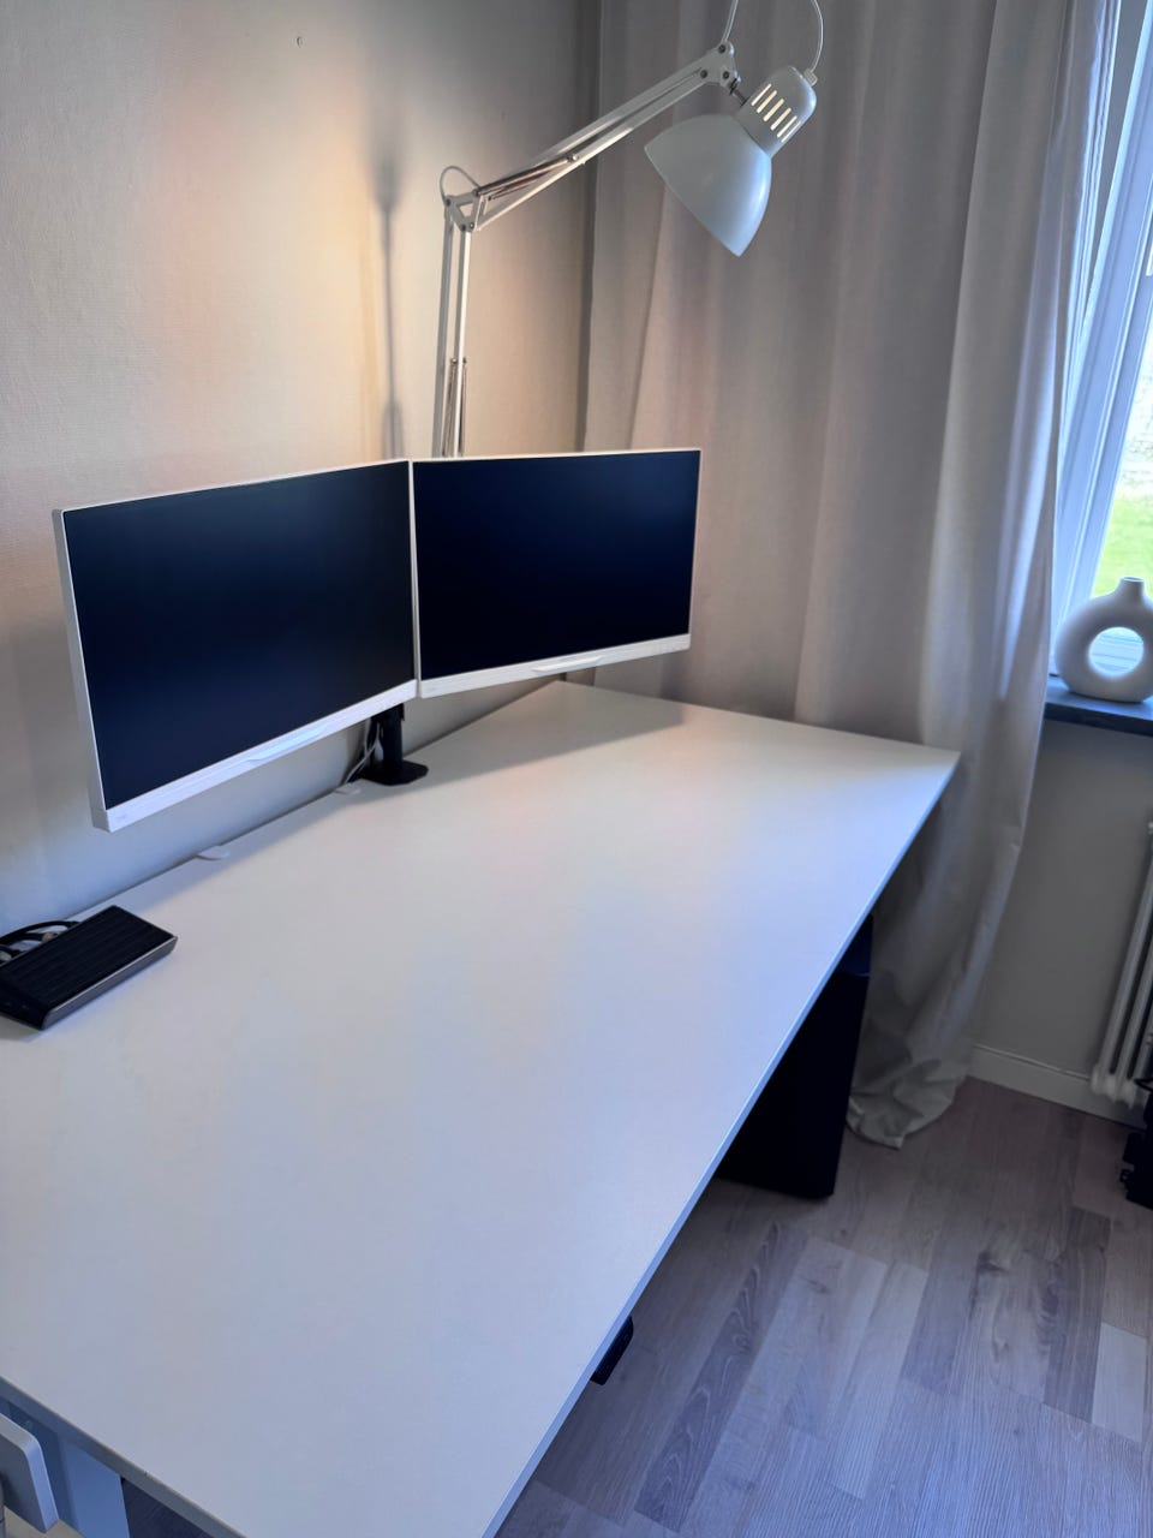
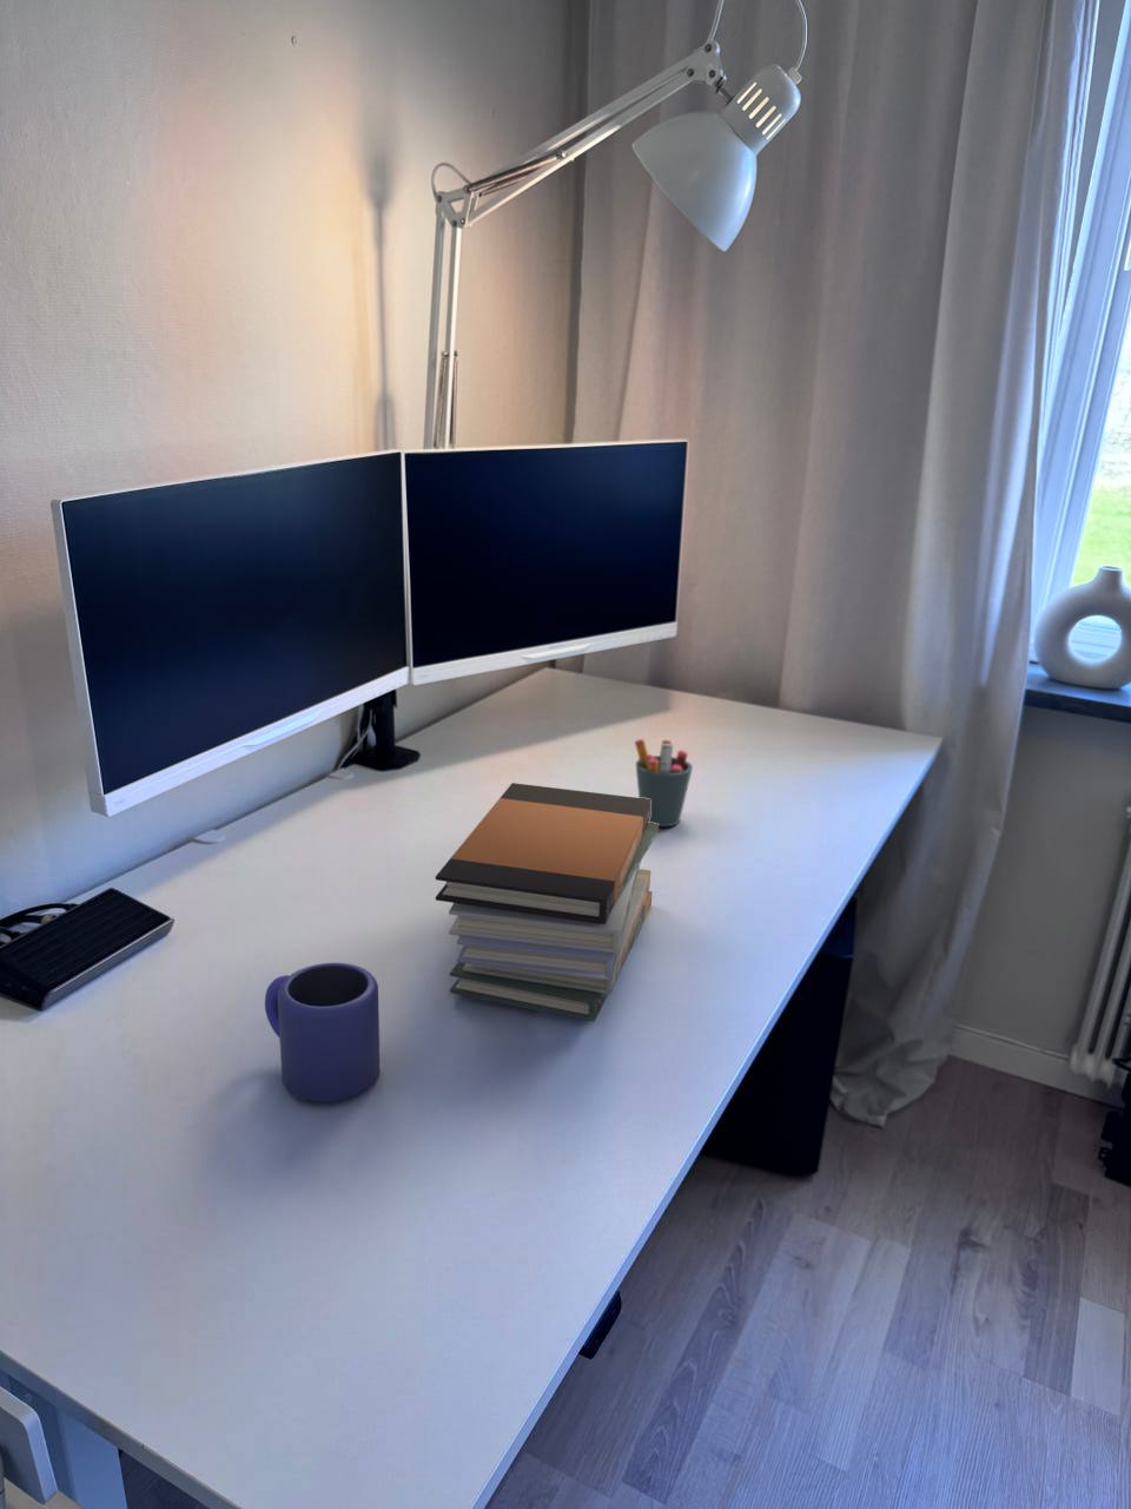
+ book stack (555, 892)
+ pen holder (662, 777)
+ mug (316, 1024)
